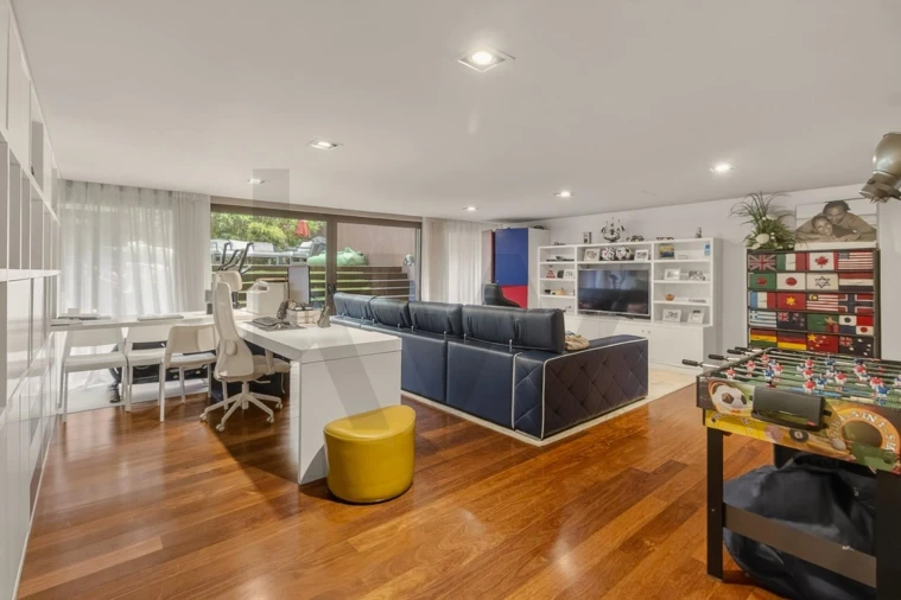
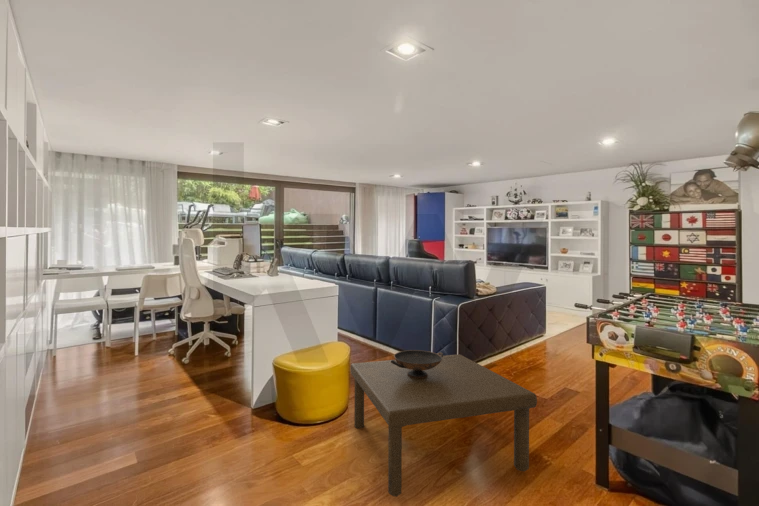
+ decorative bowl (417, 365)
+ coffee table (432, 411)
